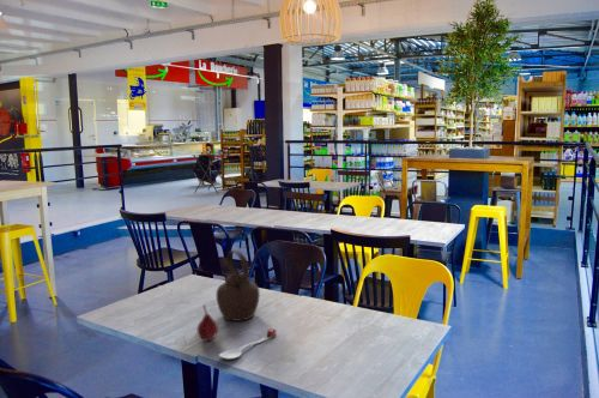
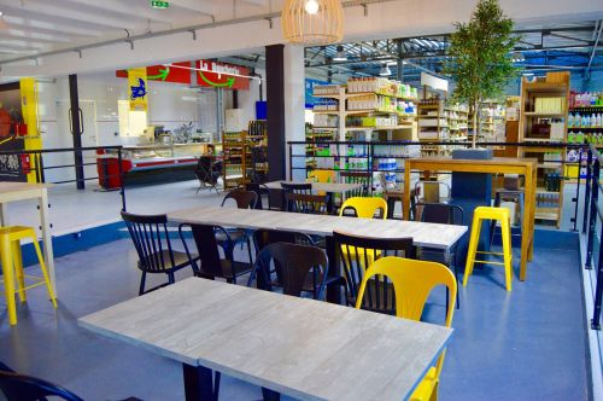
- spoon (249, 343)
- teapot (235, 282)
- fruit (206, 322)
